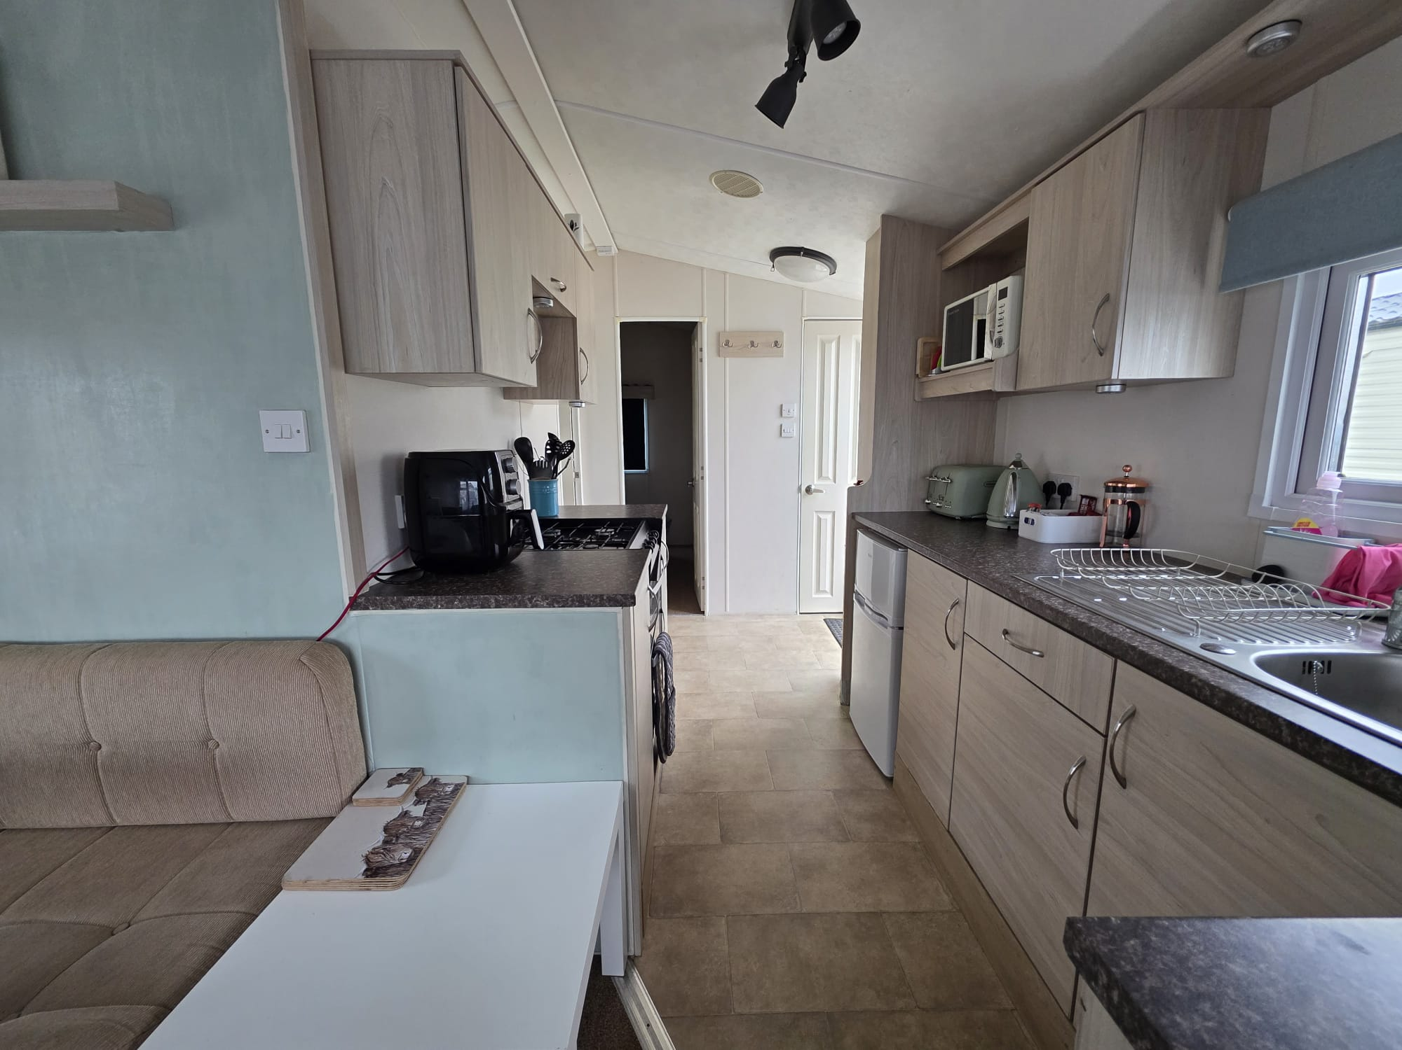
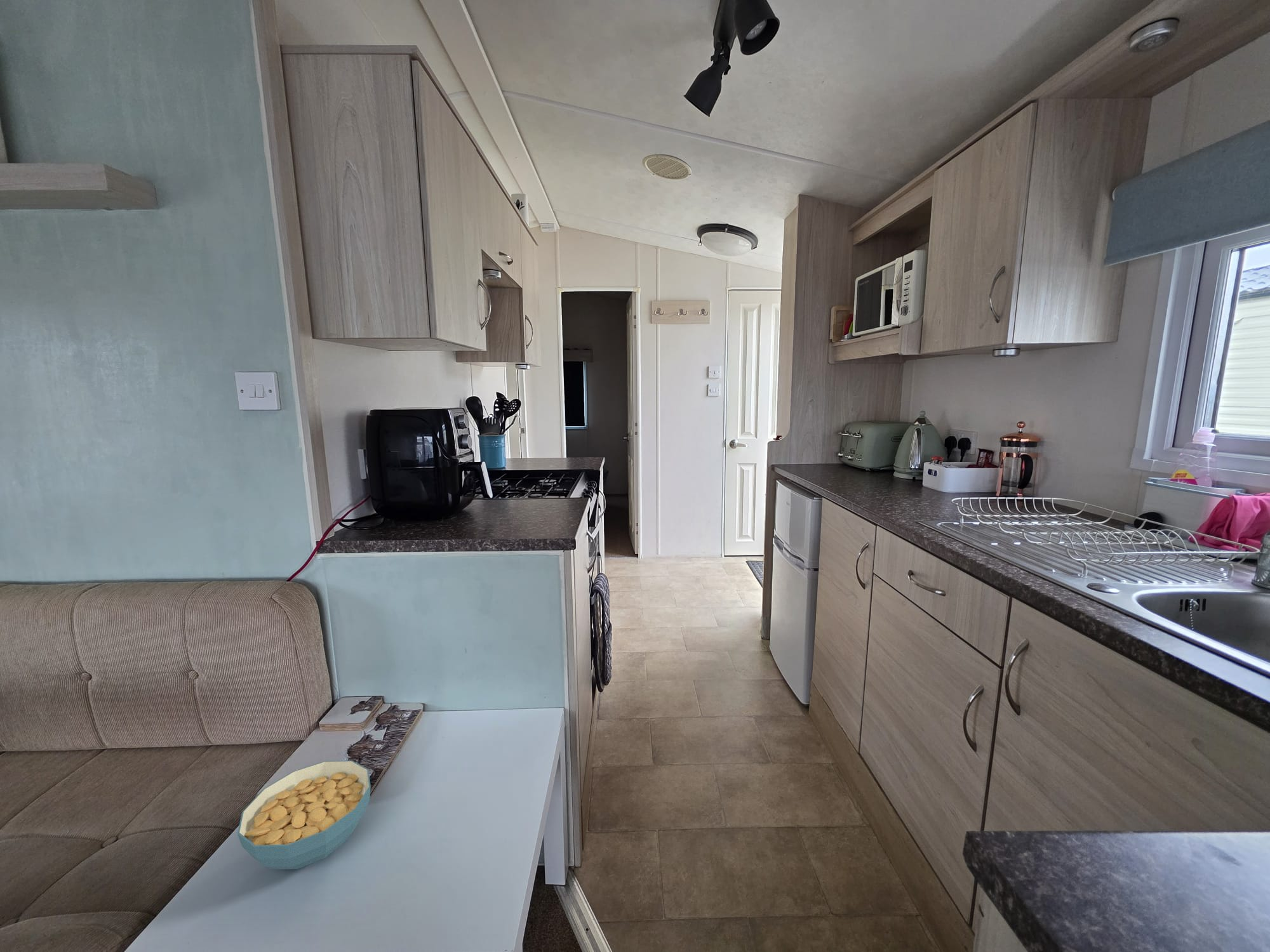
+ cereal bowl (311, 823)
